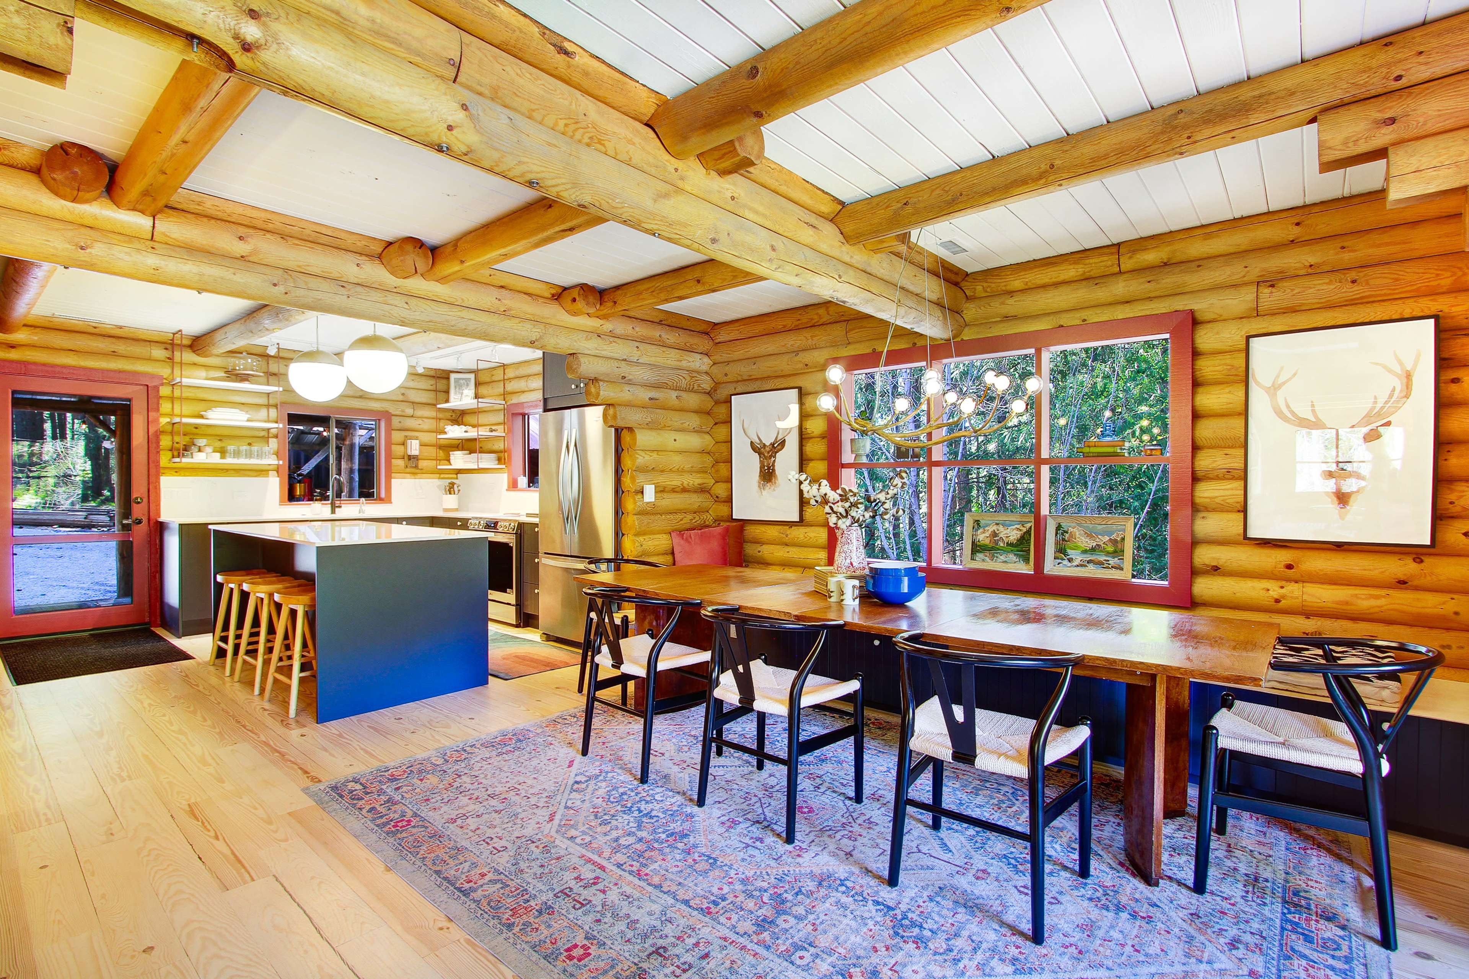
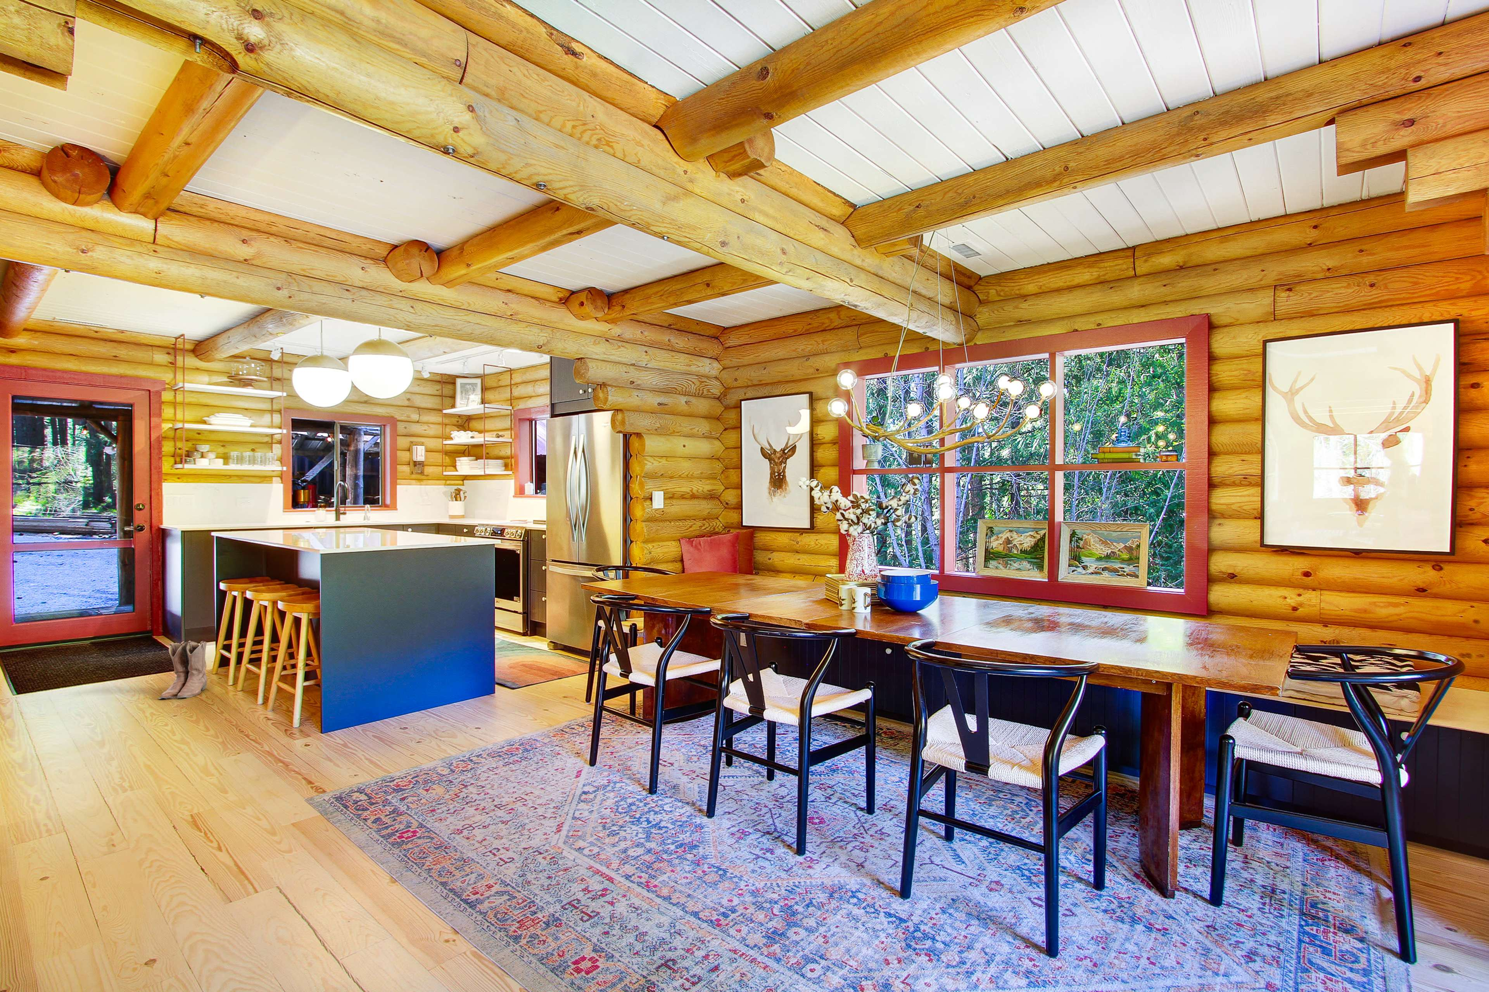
+ boots (184, 668)
